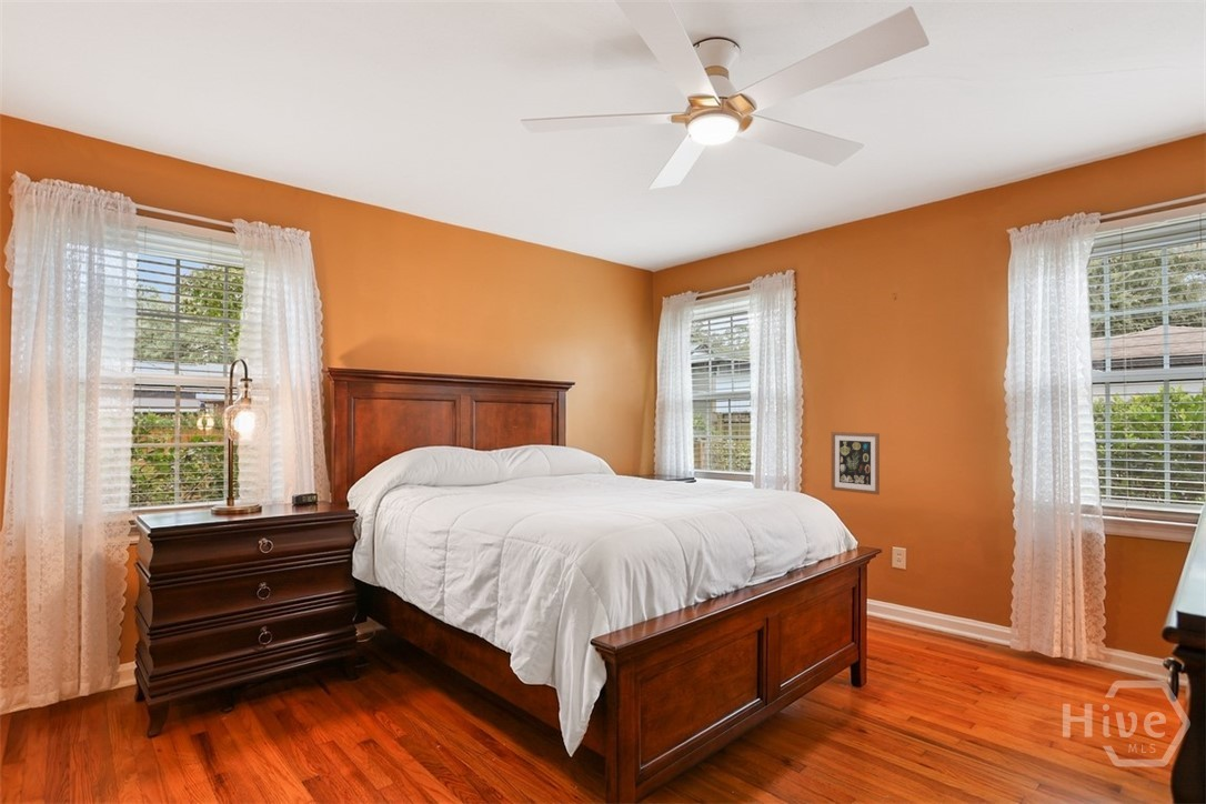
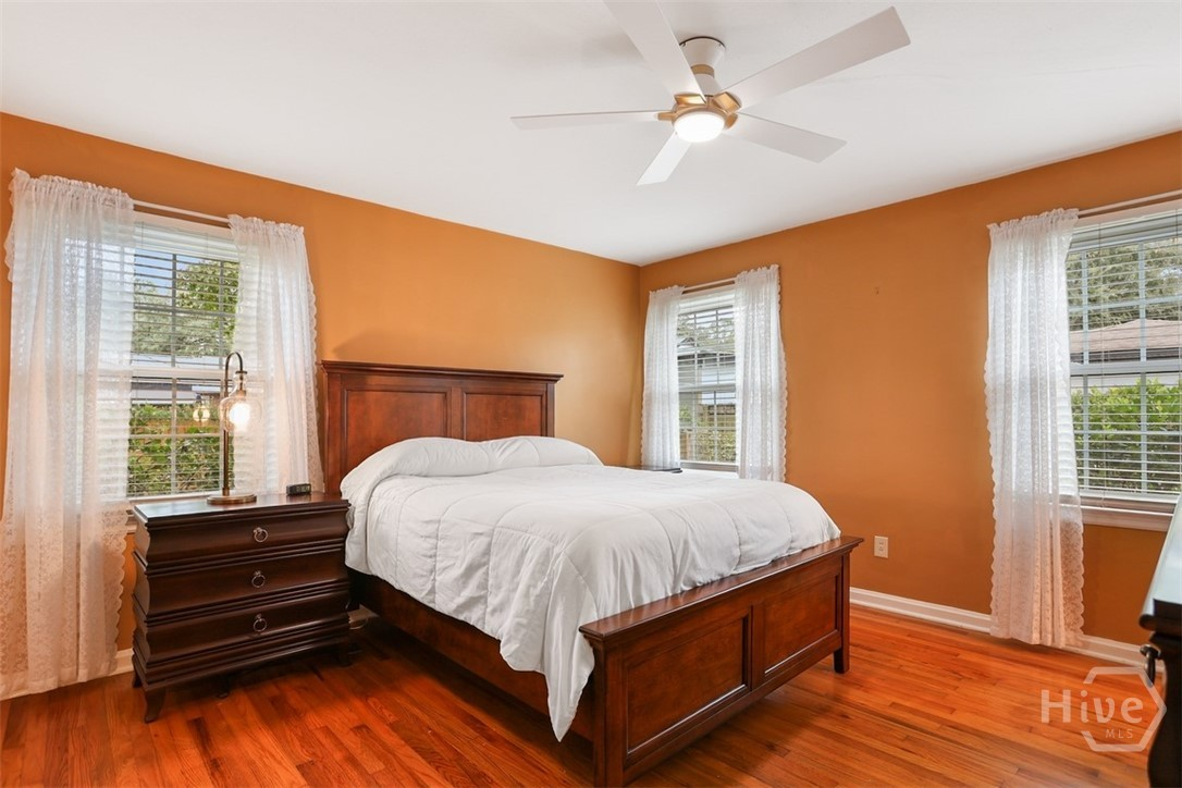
- wall art (854, 462)
